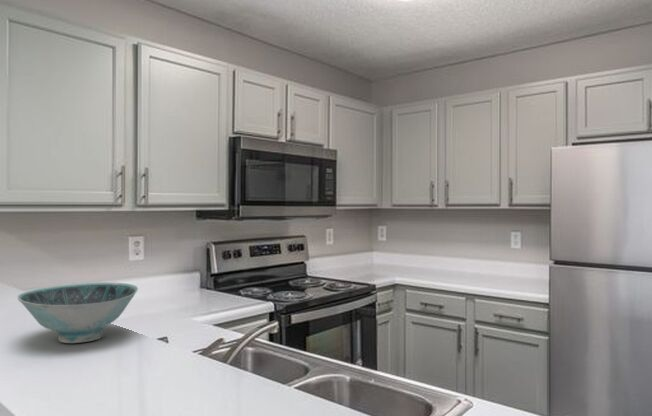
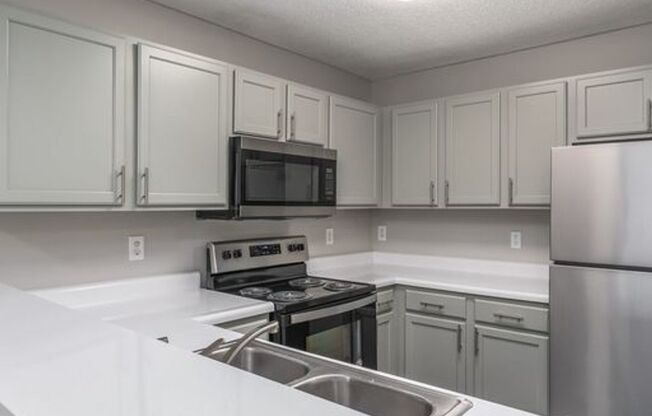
- bowl (80, 314)
